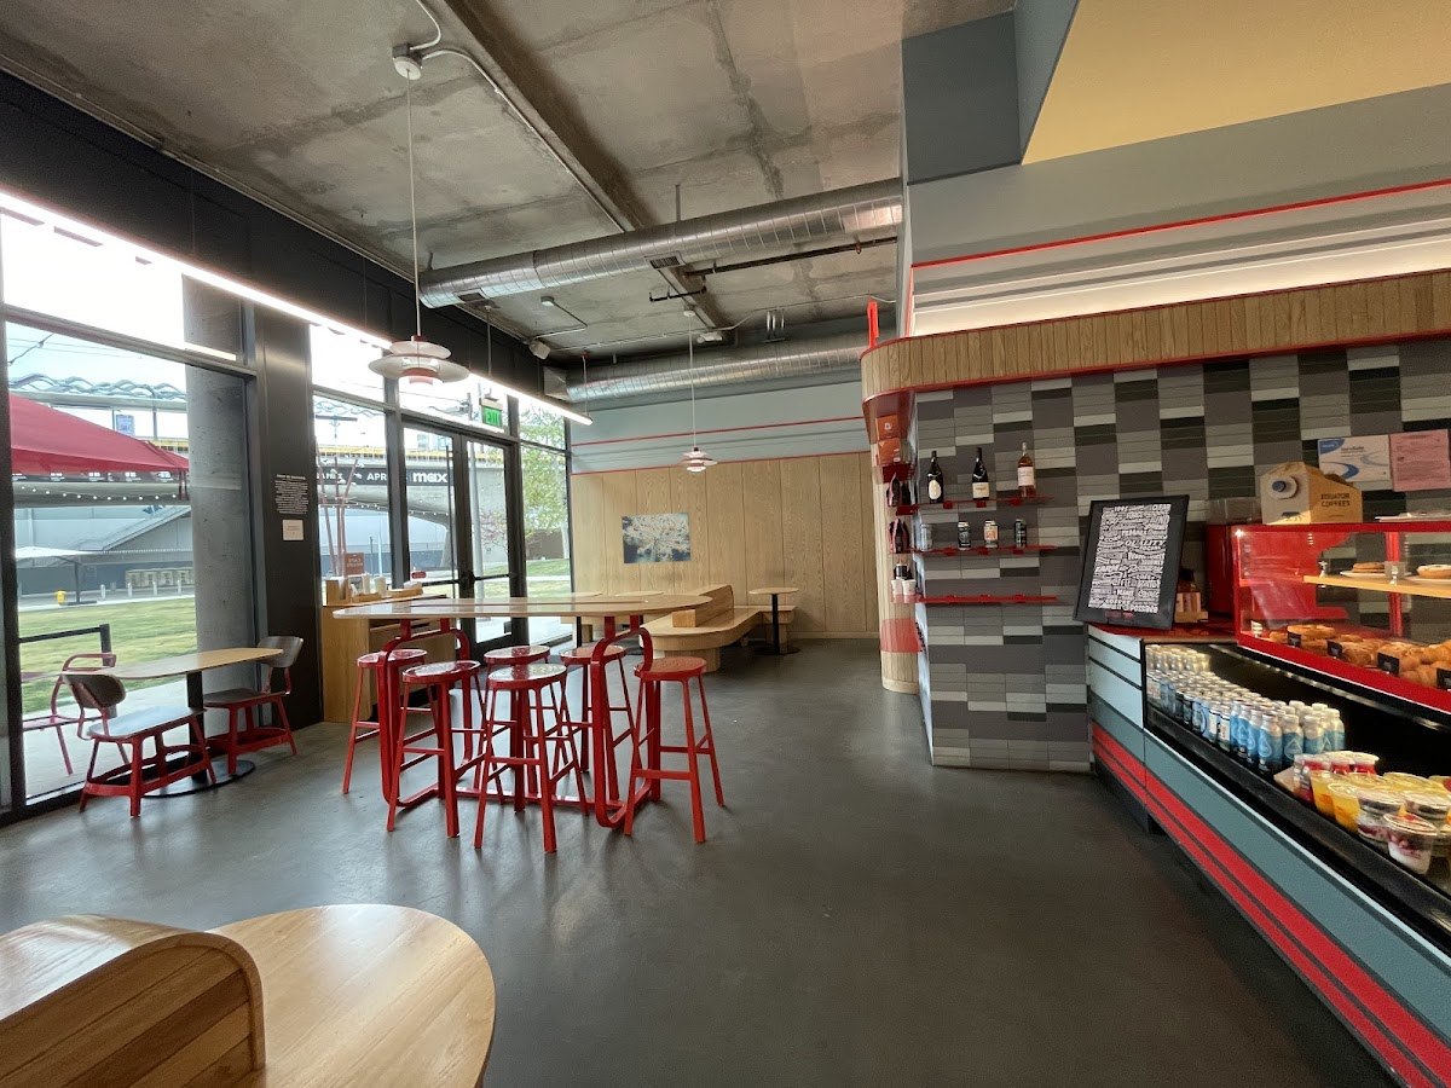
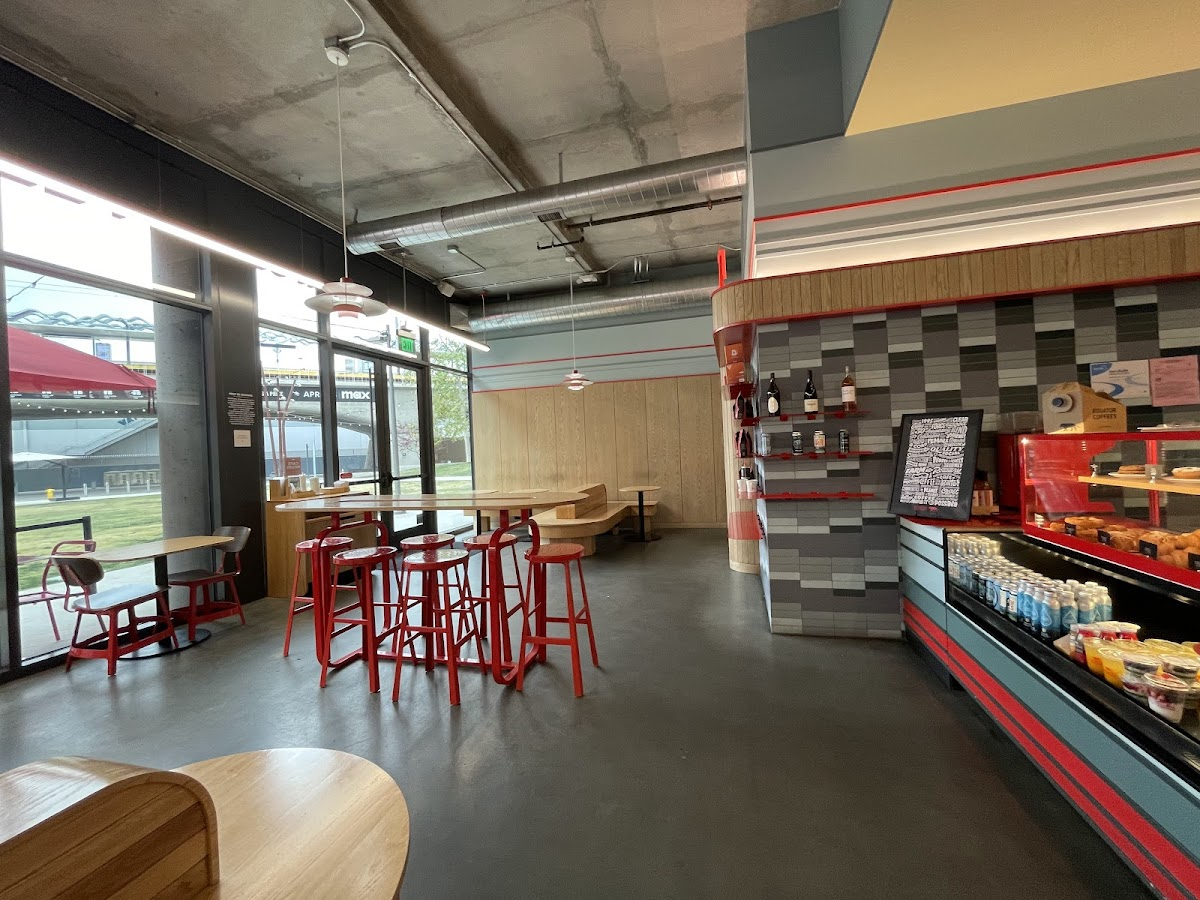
- wall art (655, 538)
